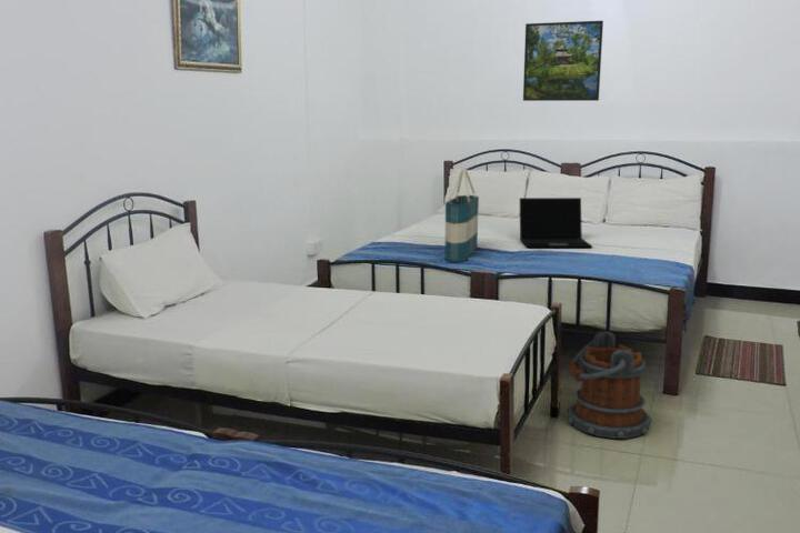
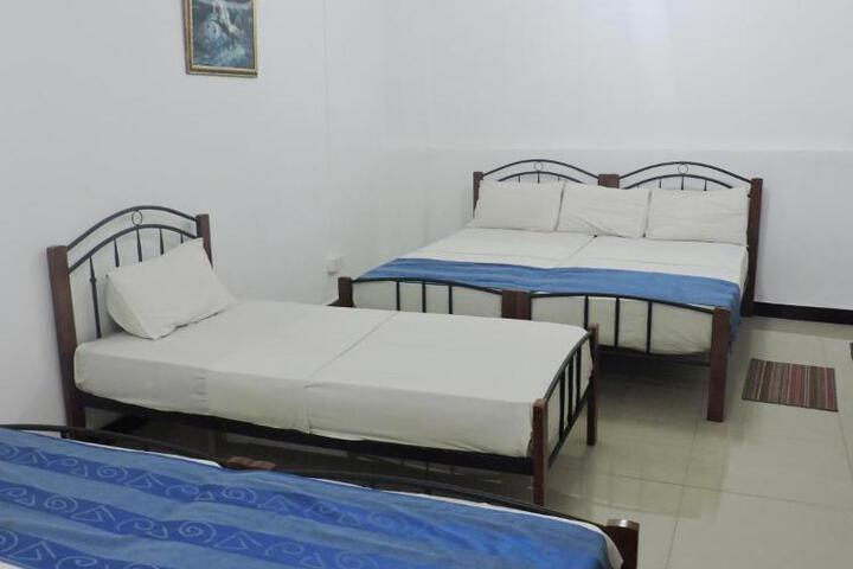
- tote bag (462, 211)
- bucket (610, 381)
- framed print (561, 61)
- laptop (554, 222)
